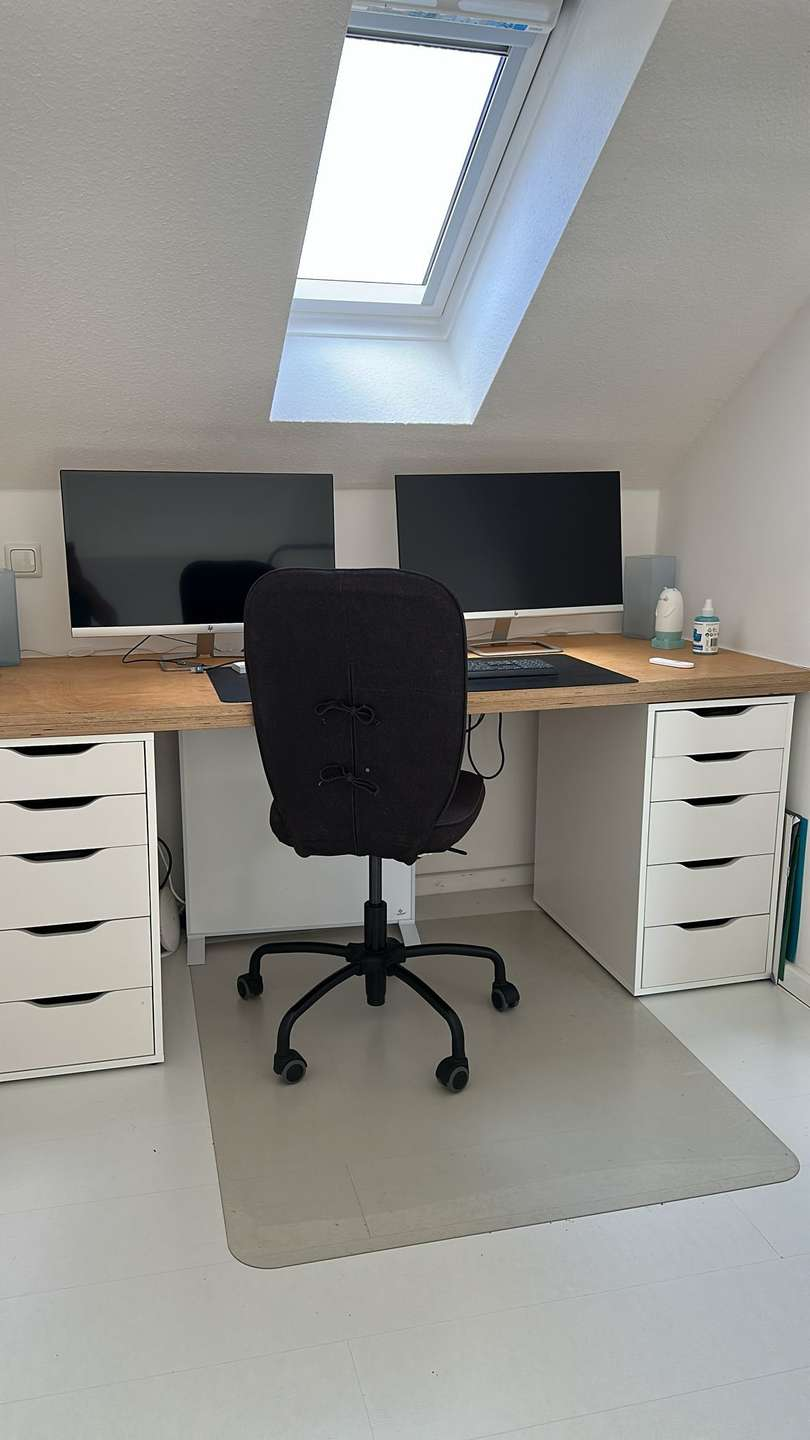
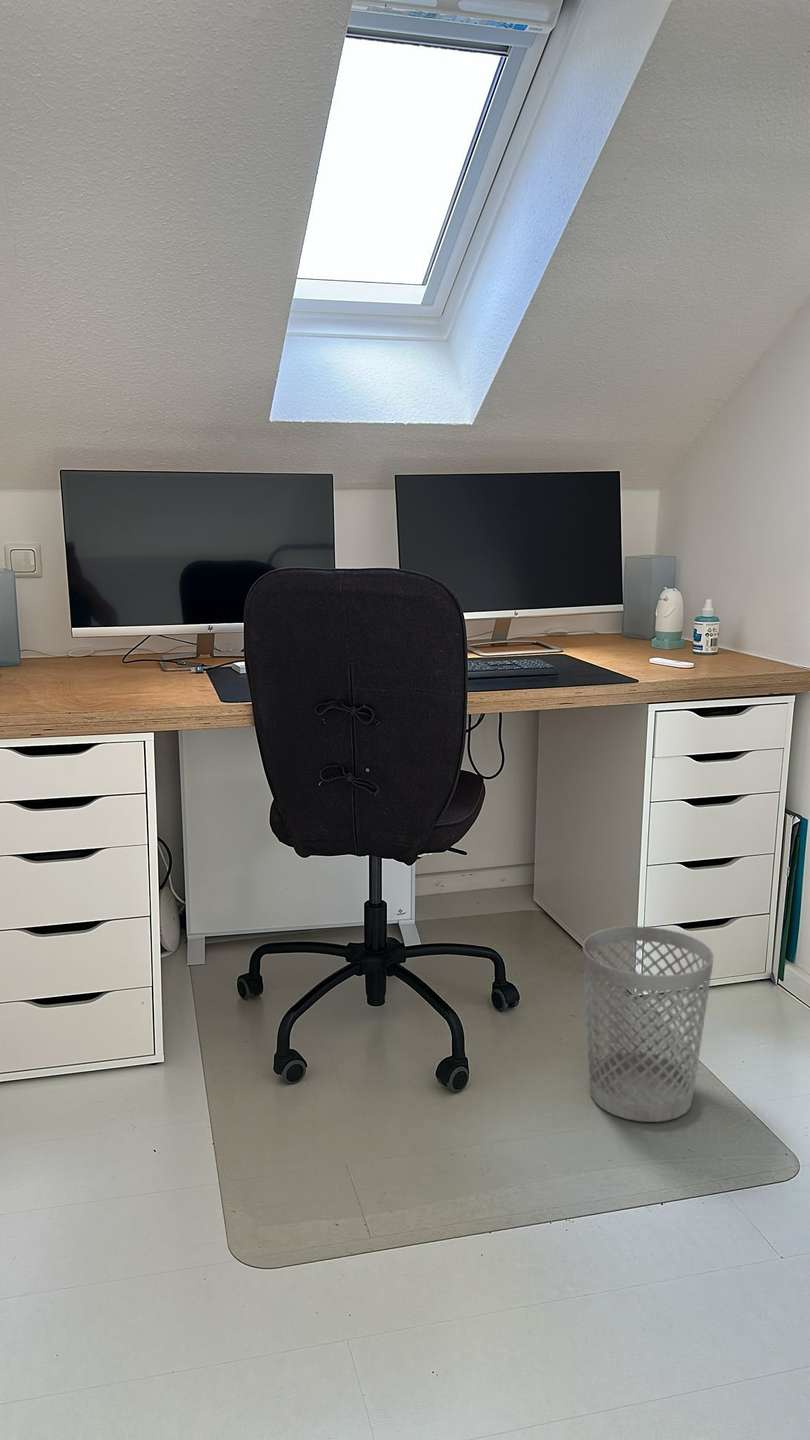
+ wastebasket (643, 1023)
